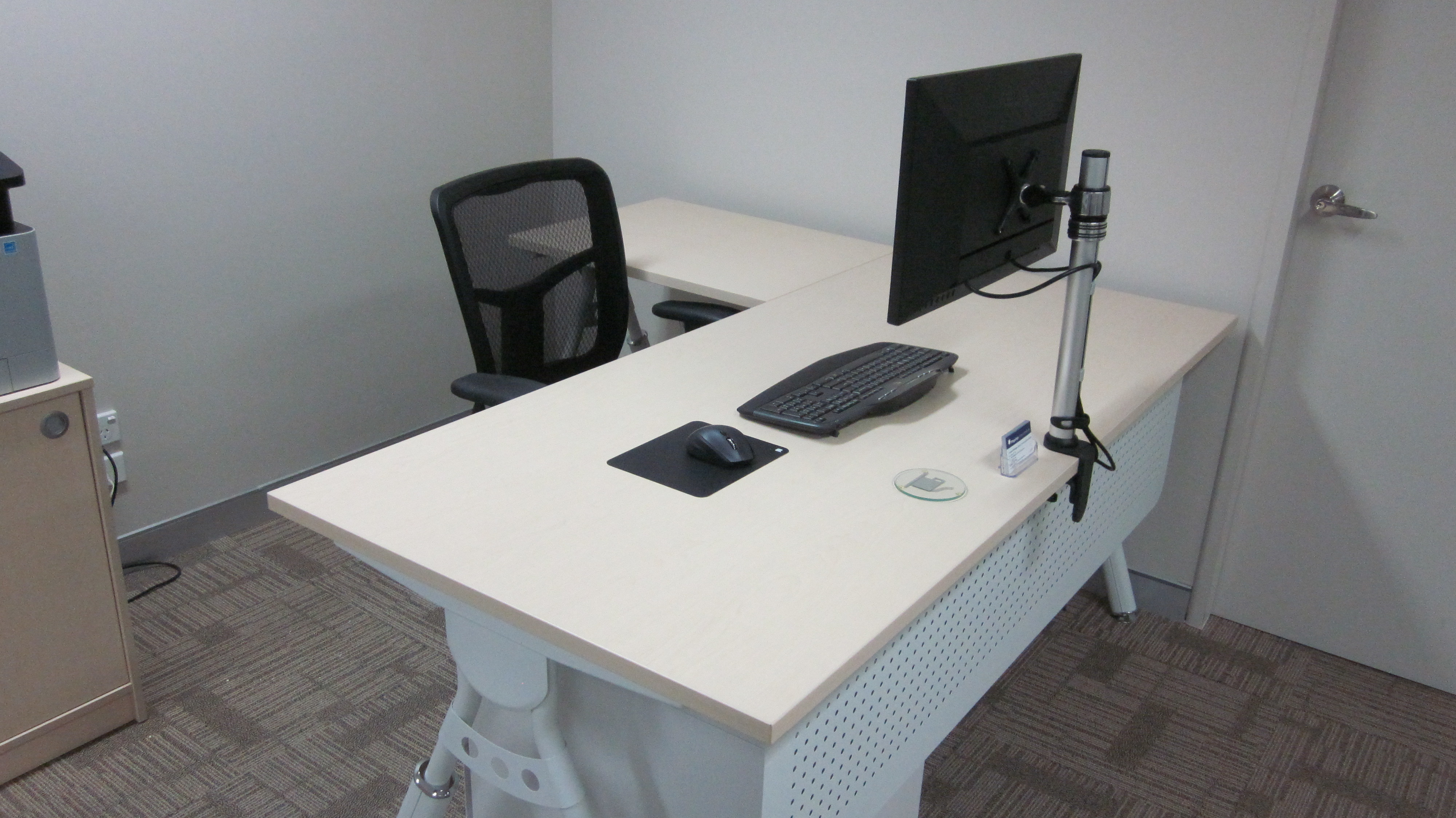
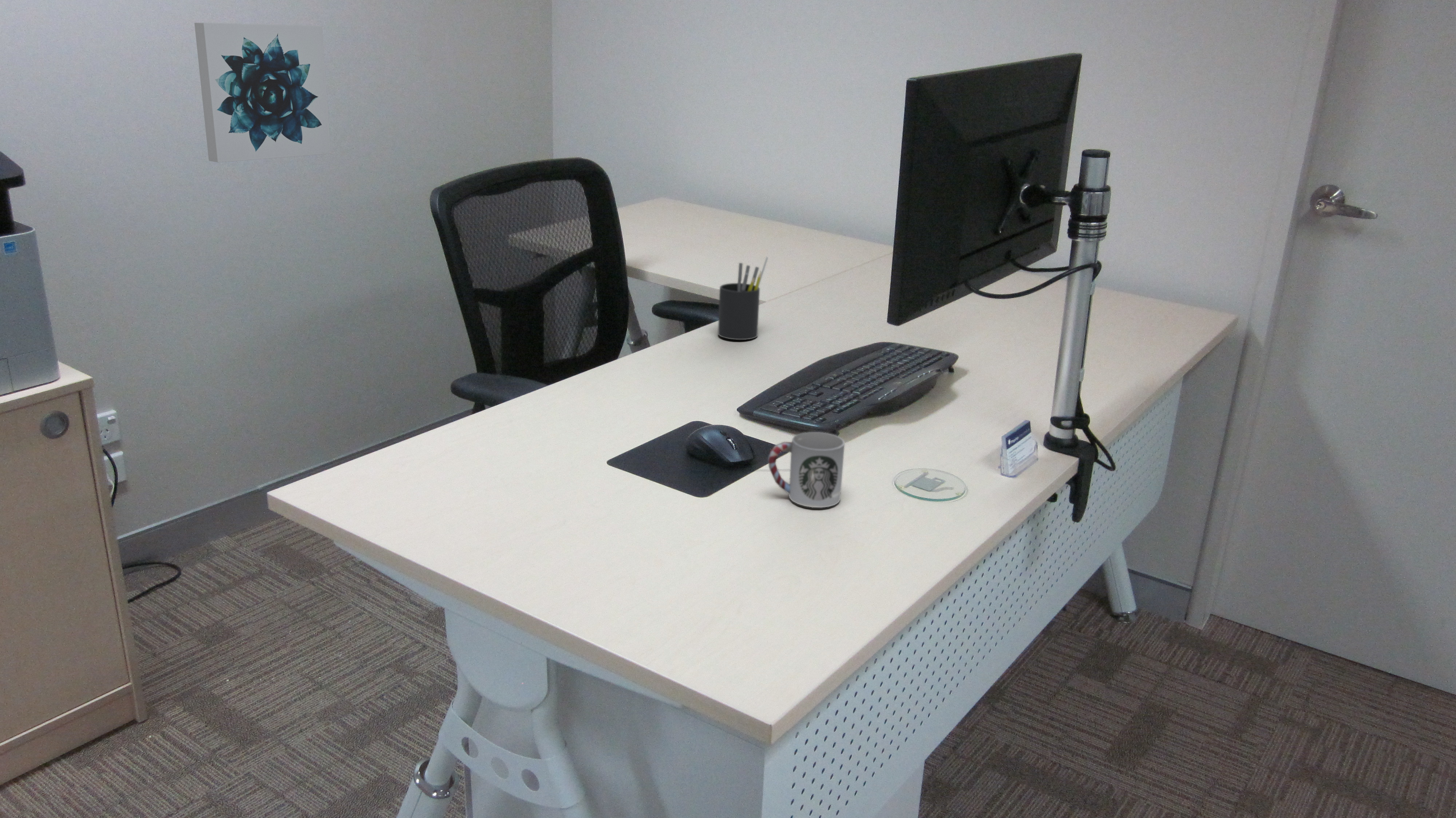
+ wall art (266, 92)
+ cup (805, 469)
+ pen holder (742, 296)
